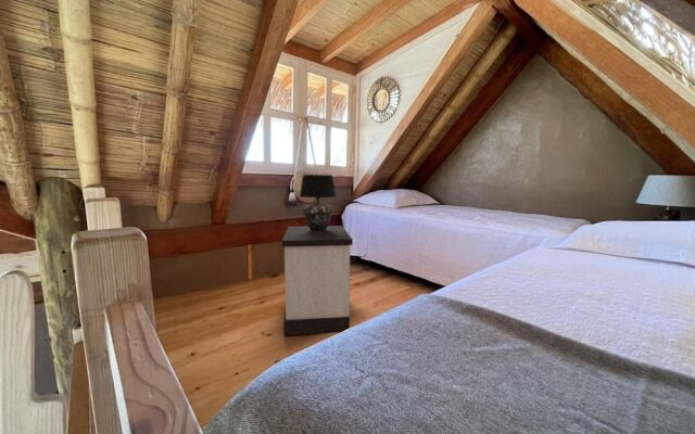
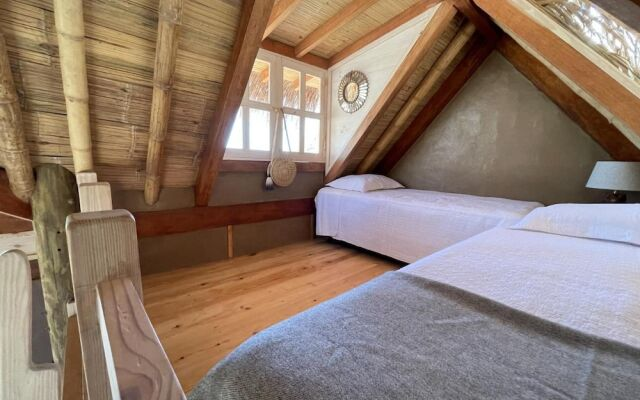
- table lamp (317, 202)
- nightstand (316, 273)
